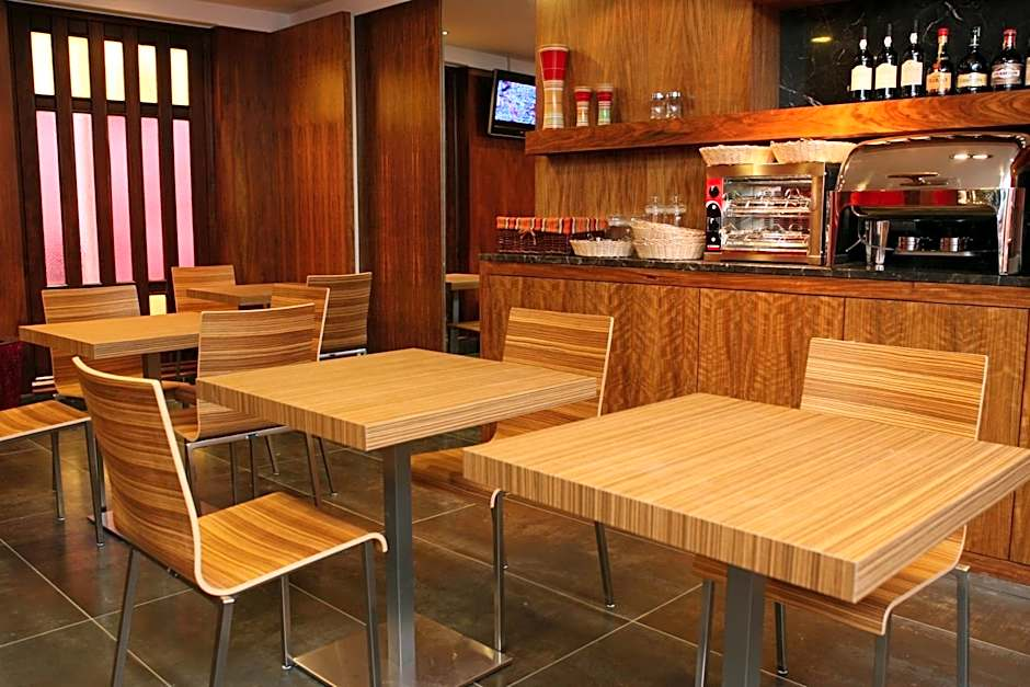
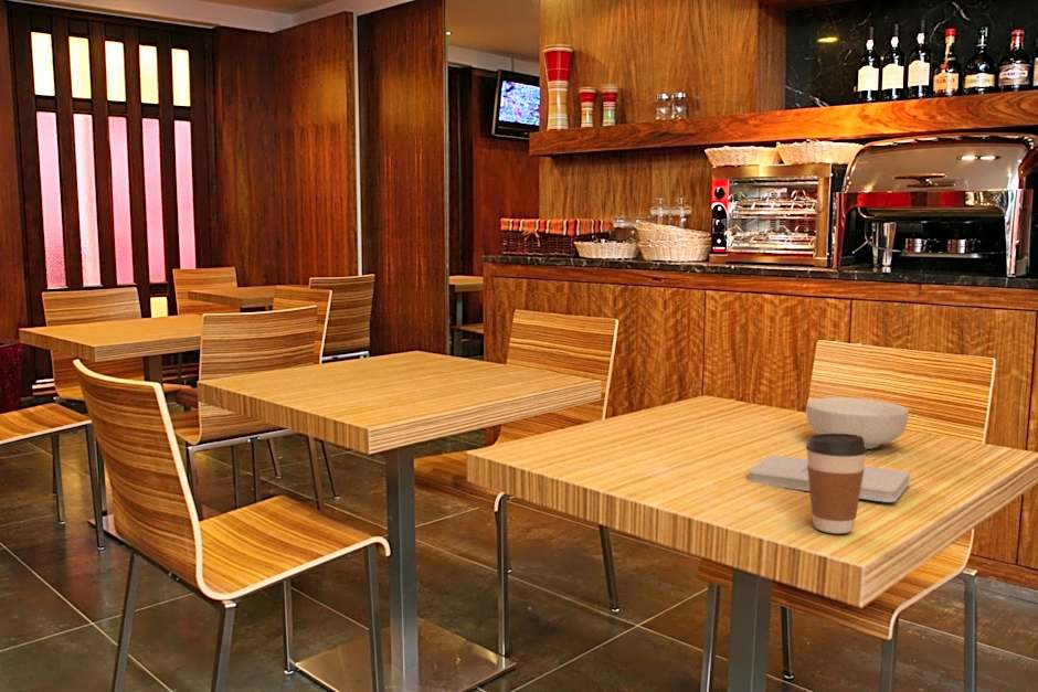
+ notepad (807, 477)
+ cereal bowl (856, 424)
+ coffee cup (835, 482)
